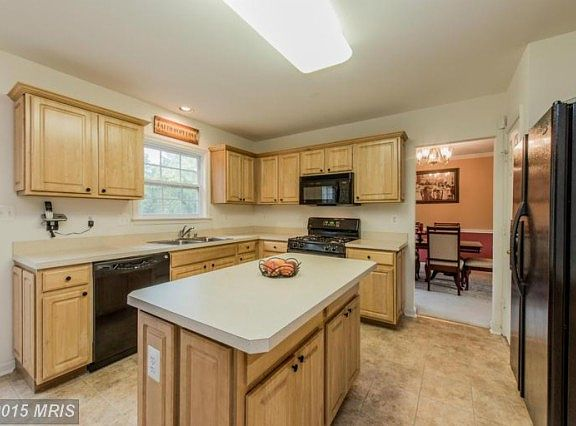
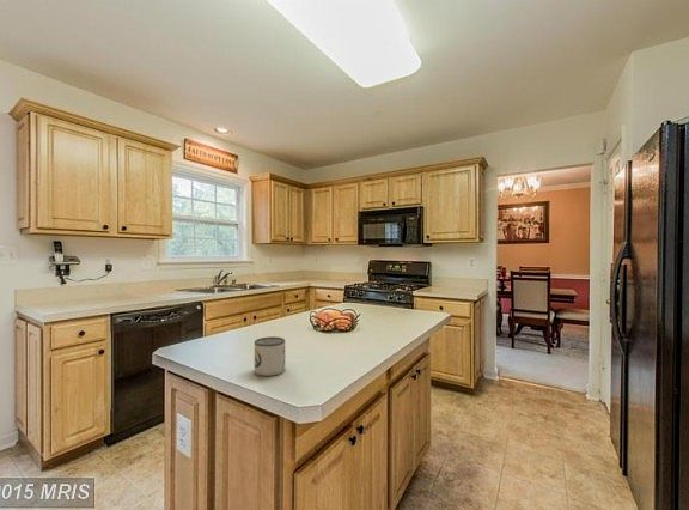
+ mug (272, 353)
